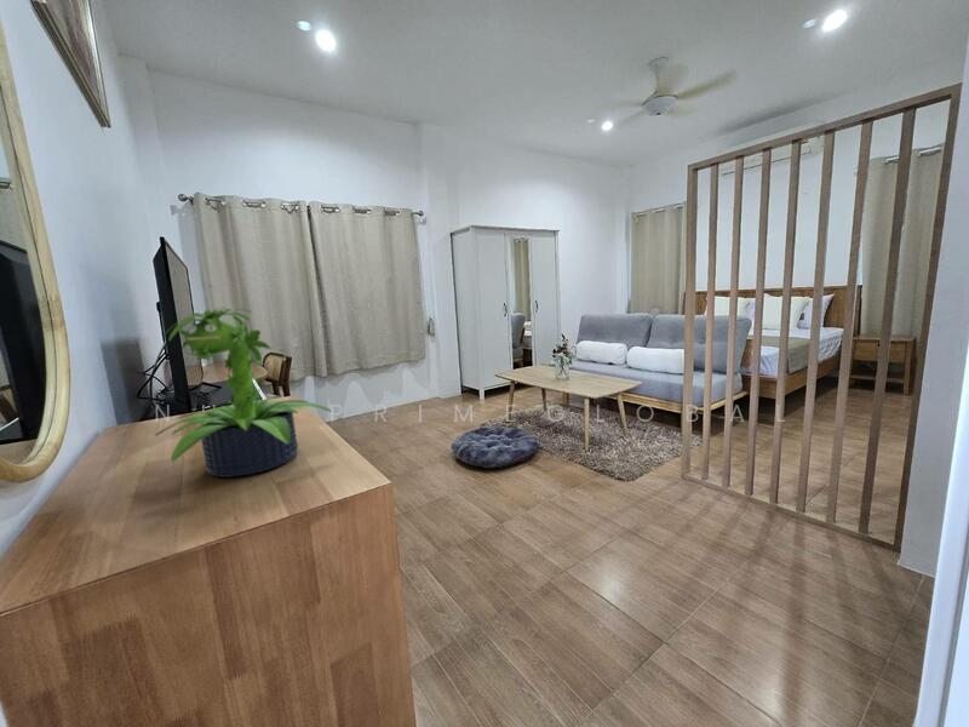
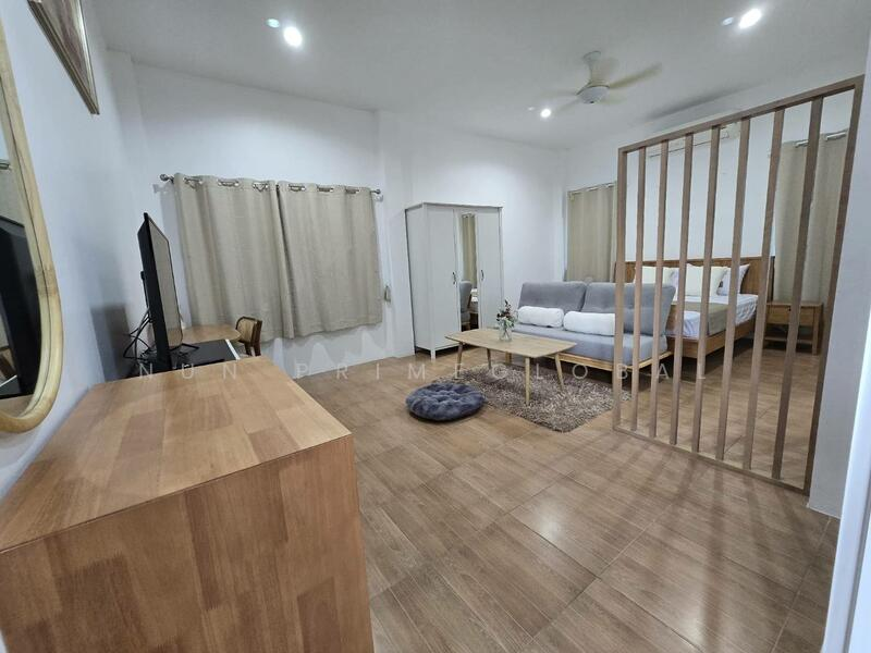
- potted plant (240, 385)
